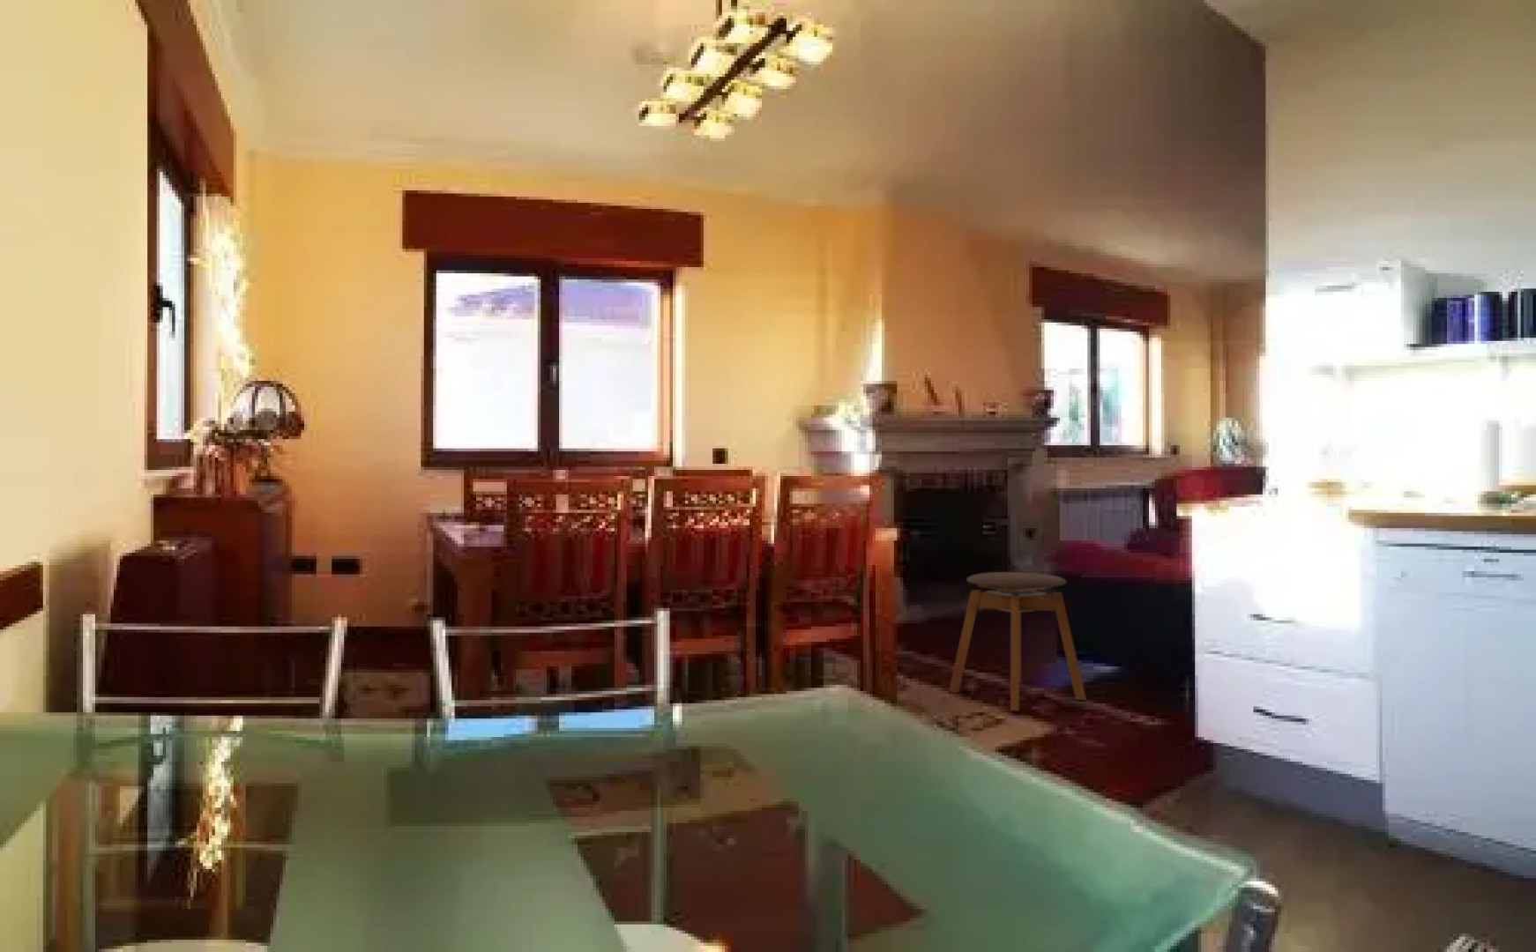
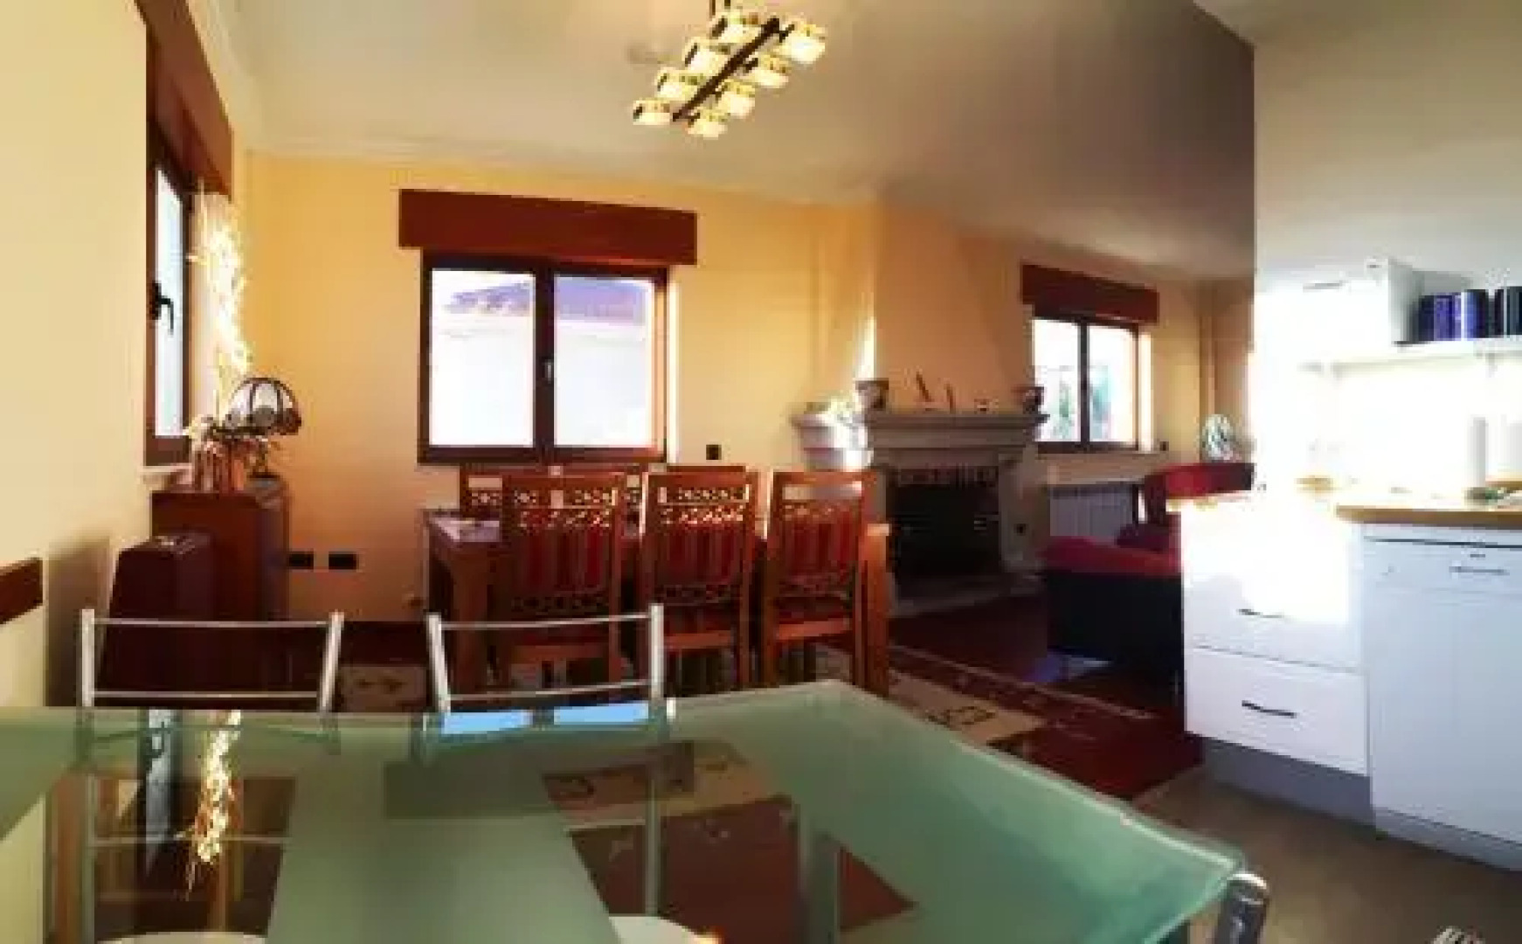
- stool (1016, 634)
